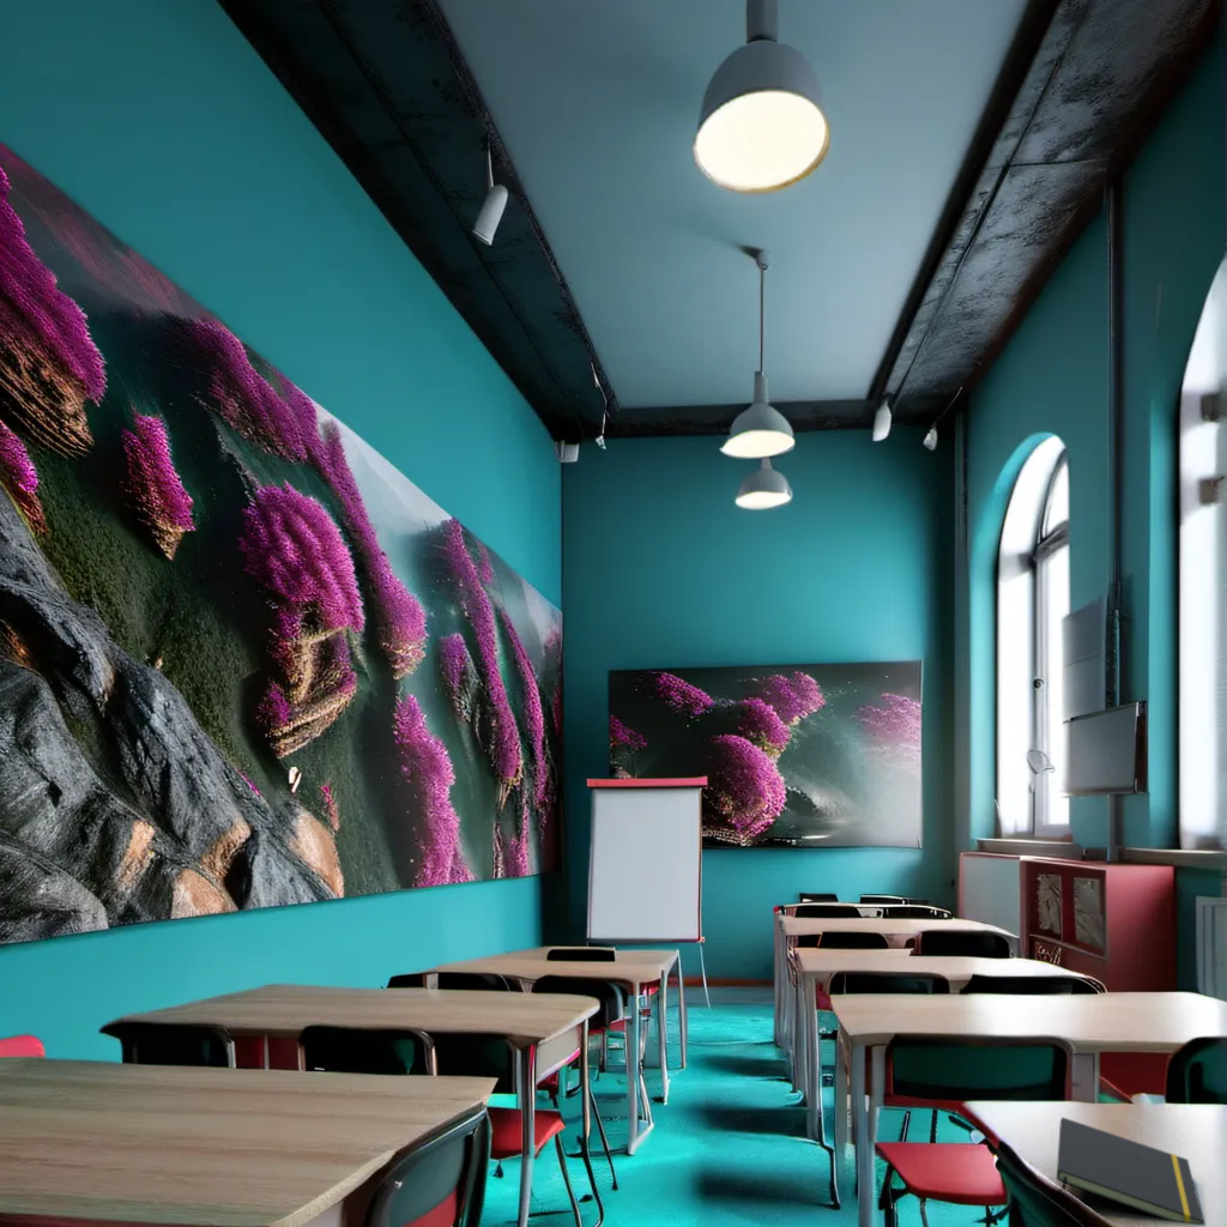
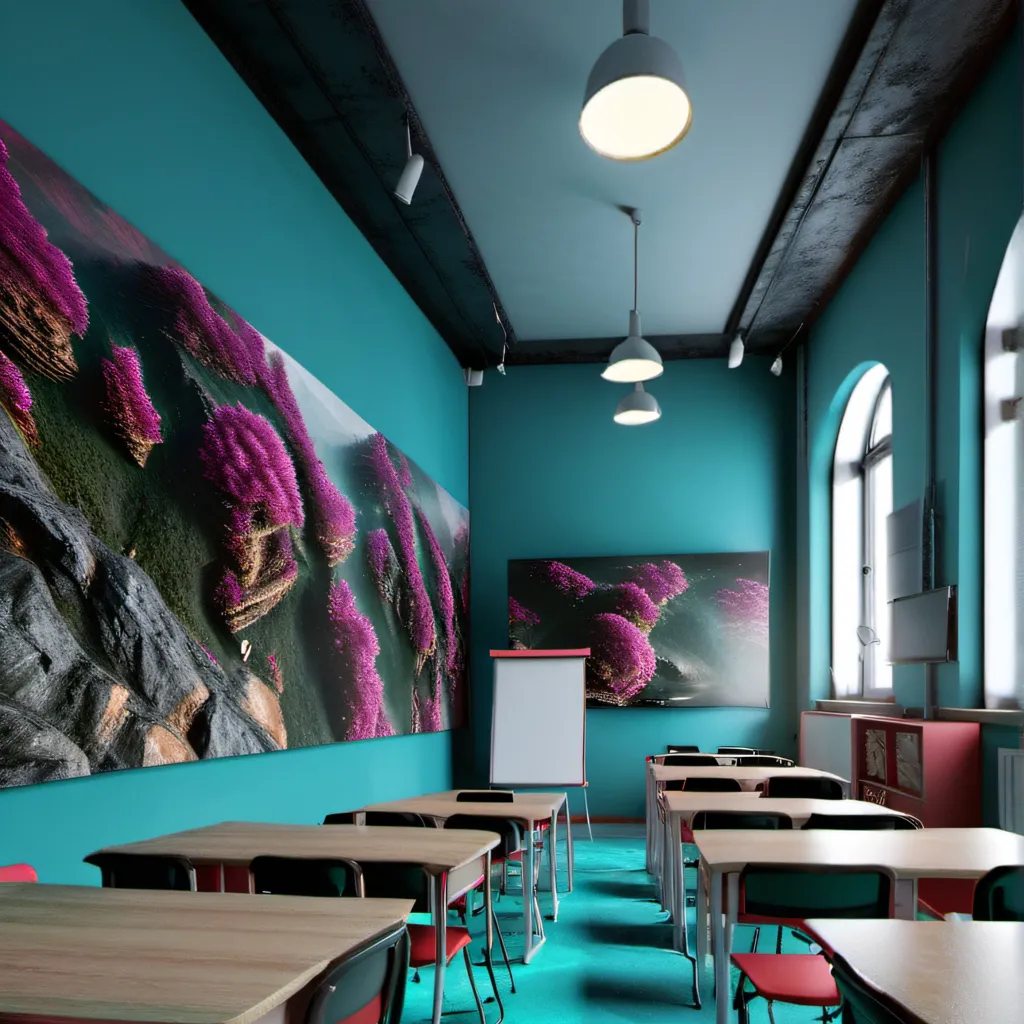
- notepad (1125, 1169)
